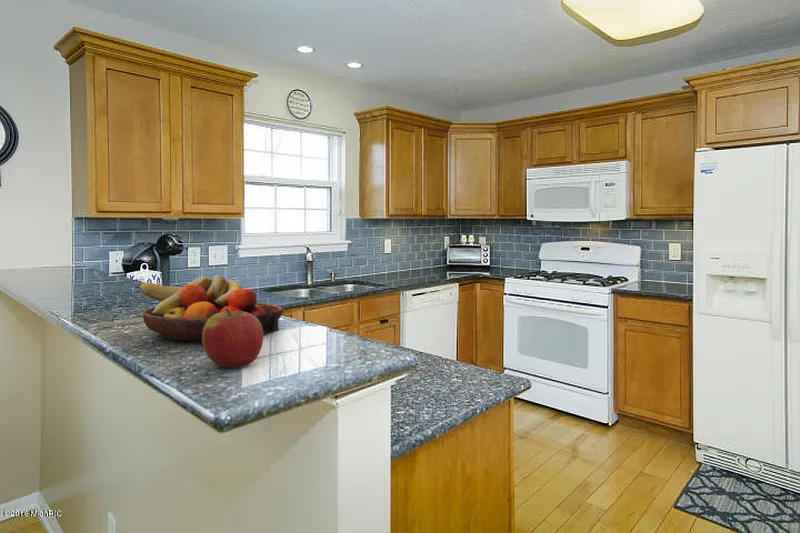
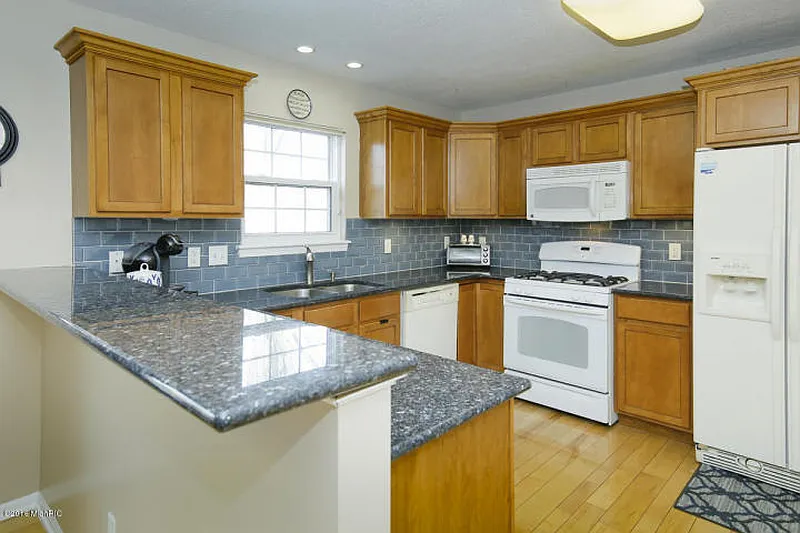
- fruit bowl (214, 304)
- apple (233, 335)
